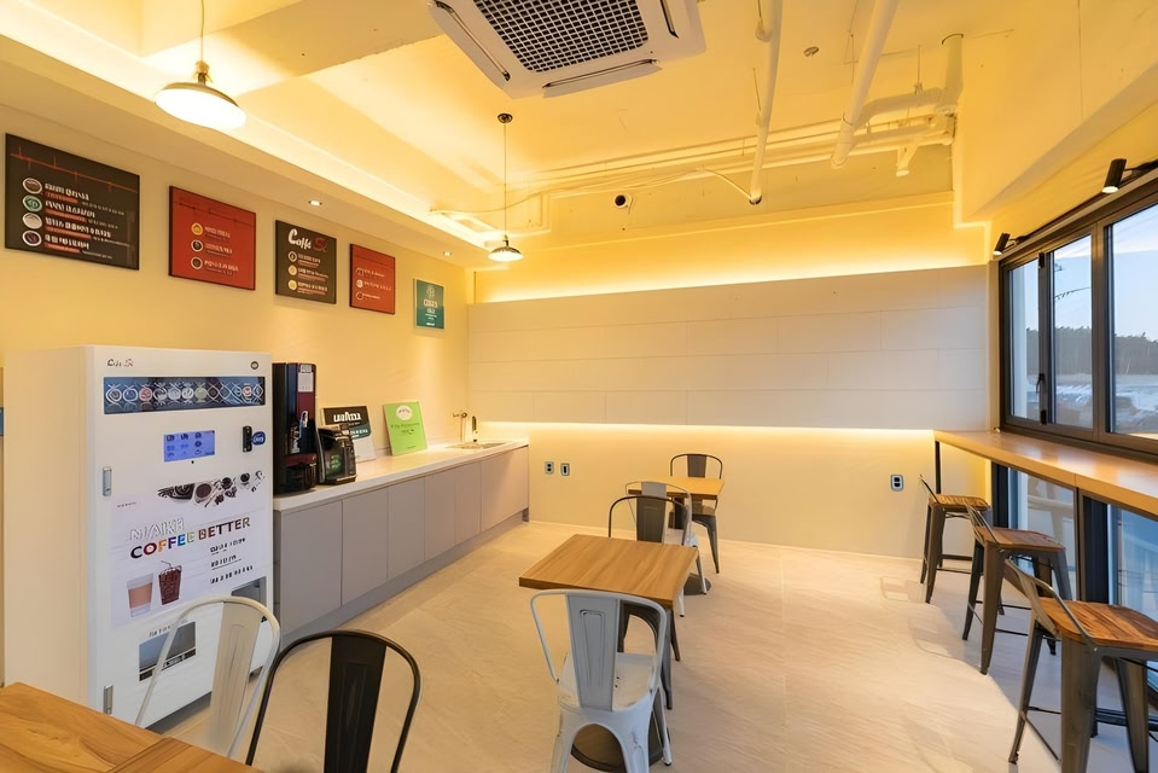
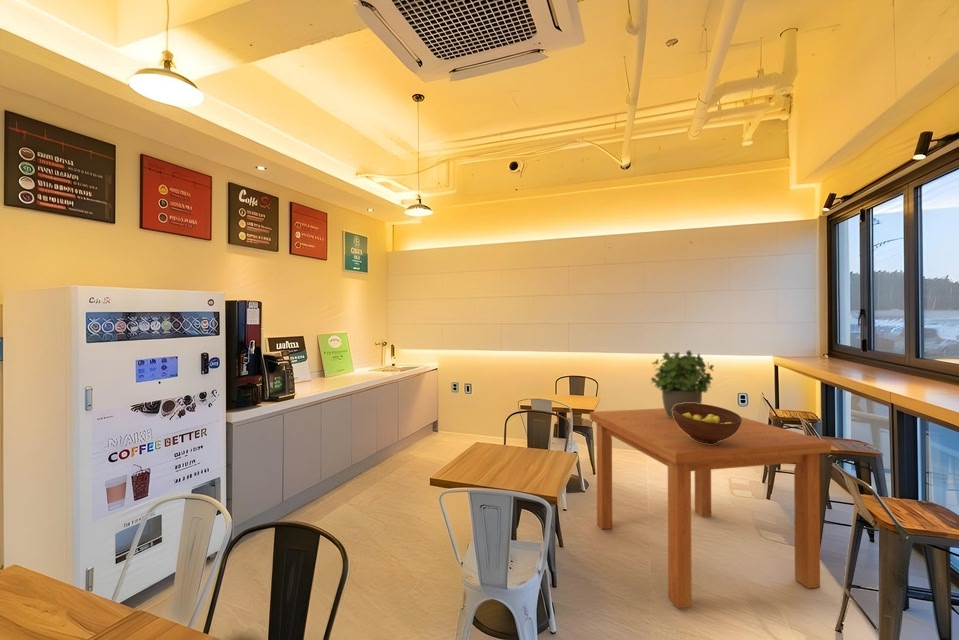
+ potted plant (682, 382)
+ fruit bowl (703, 426)
+ dining table (695, 488)
